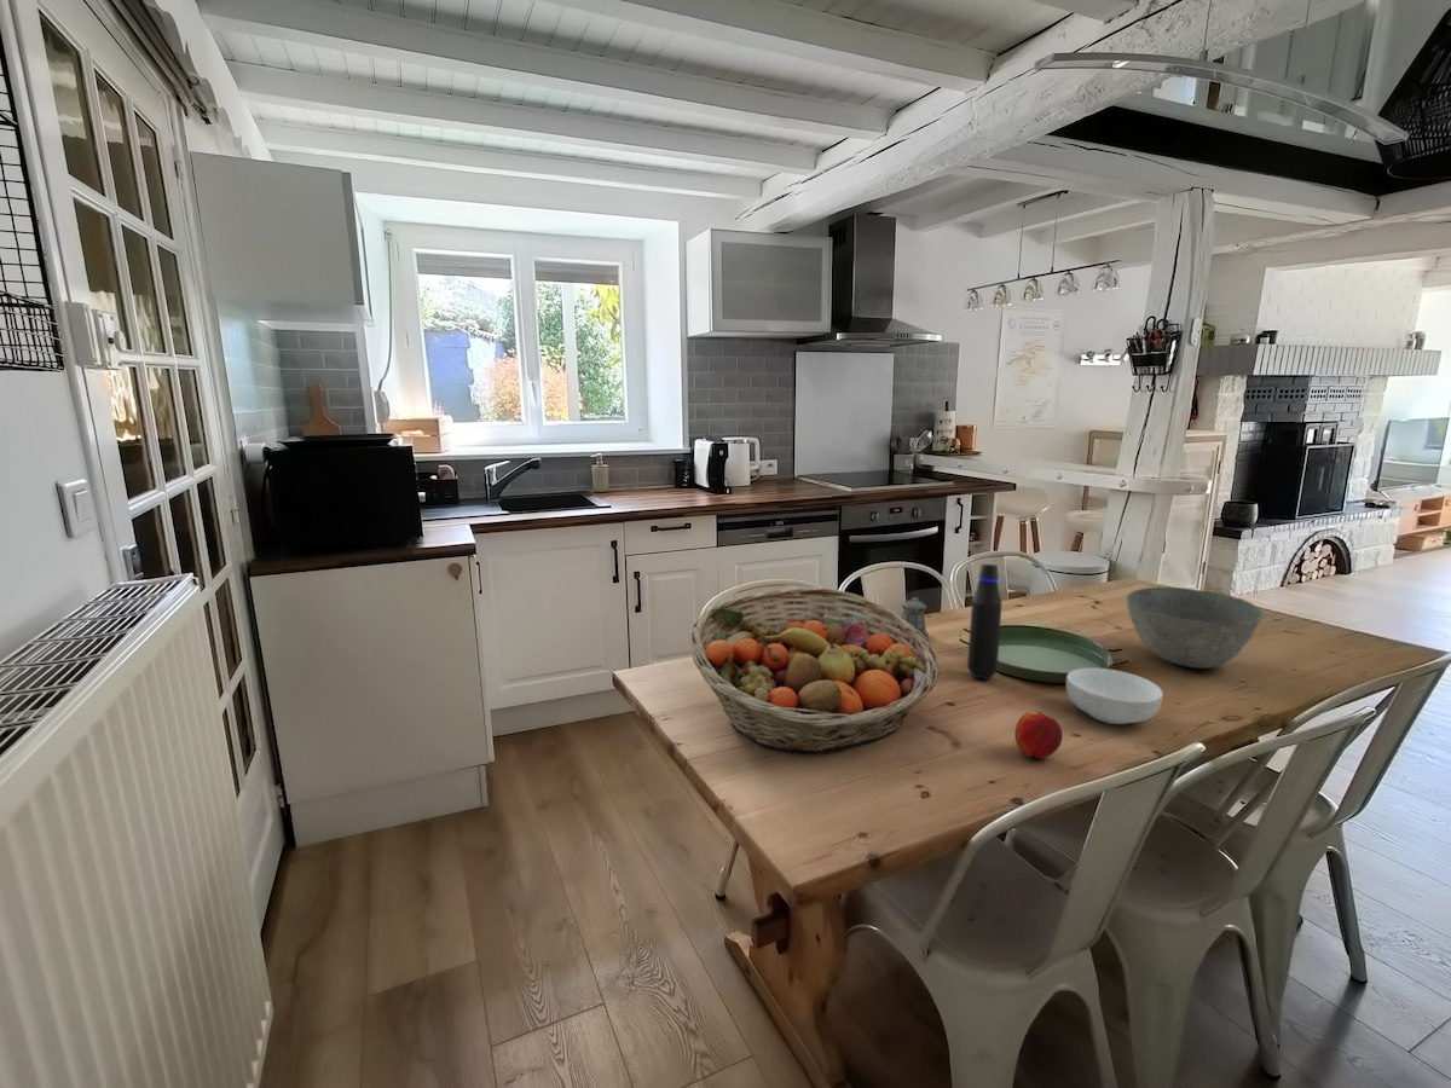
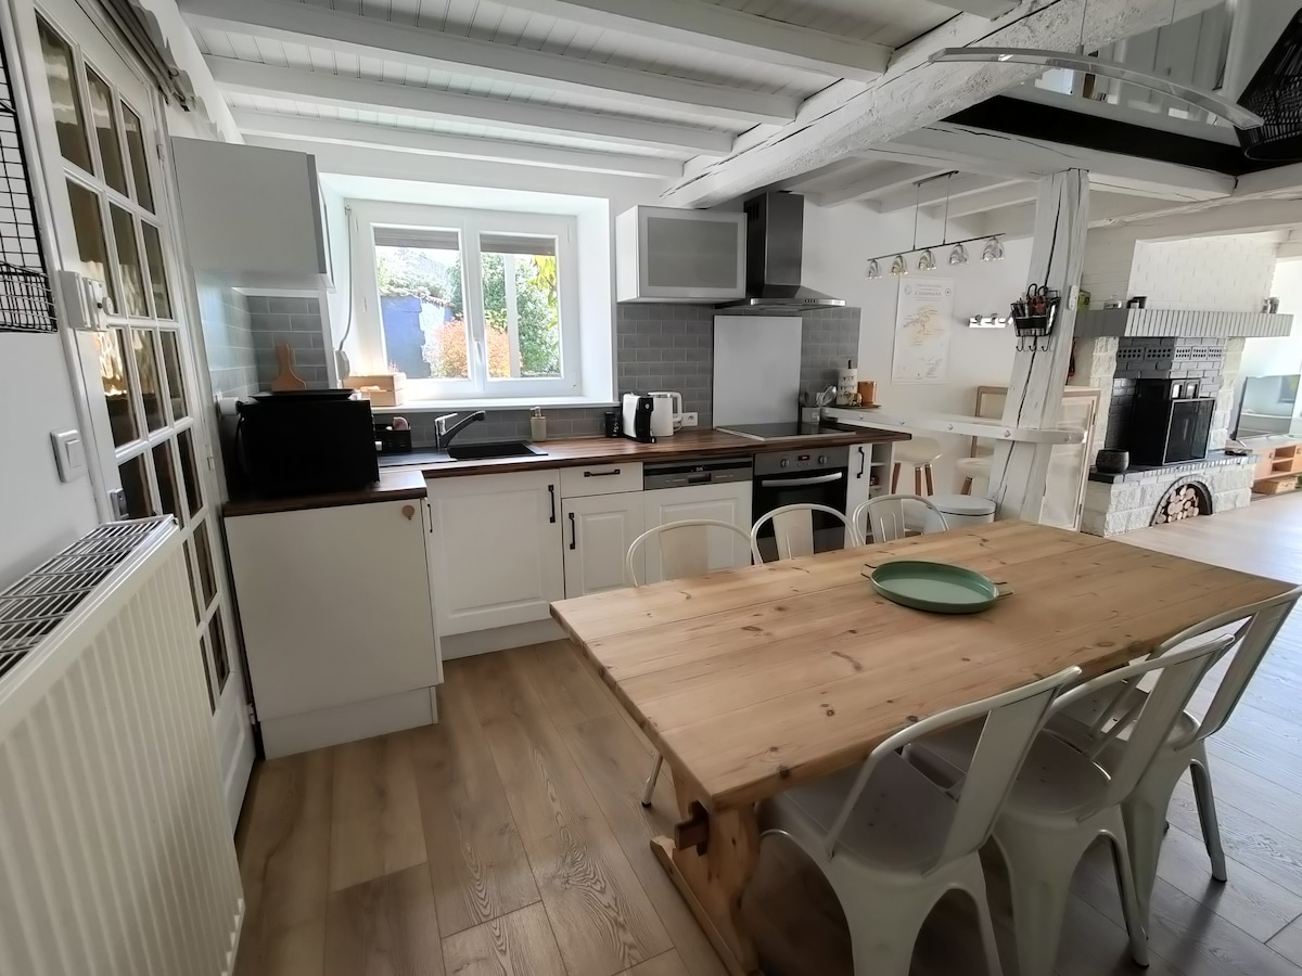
- bowl (1187, 631)
- cereal bowl (1111, 699)
- fruit basket (813, 664)
- pepper shaker (912, 618)
- peach (1037, 735)
- water bottle (985, 621)
